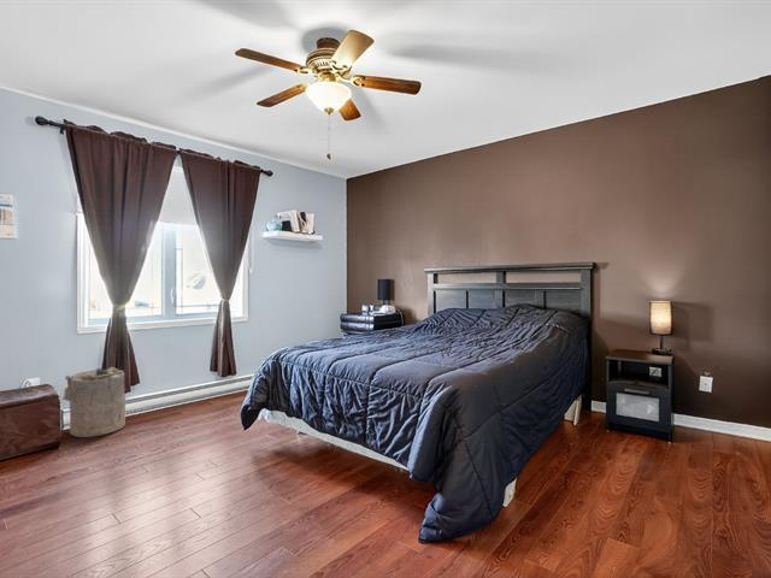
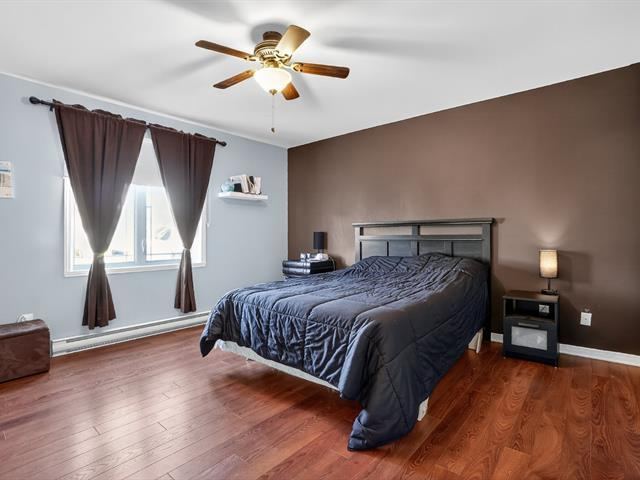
- laundry hamper (94, 399)
